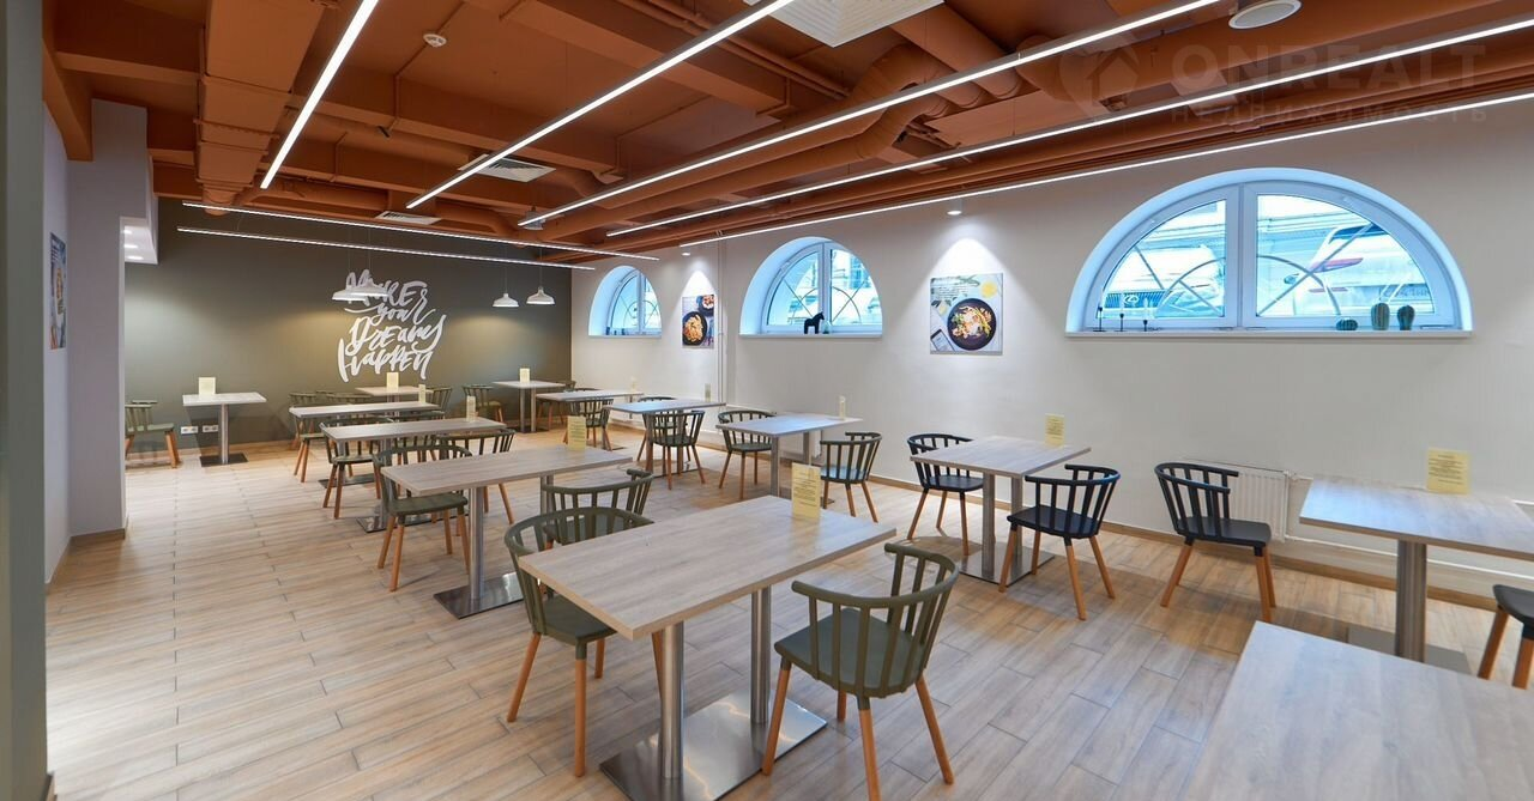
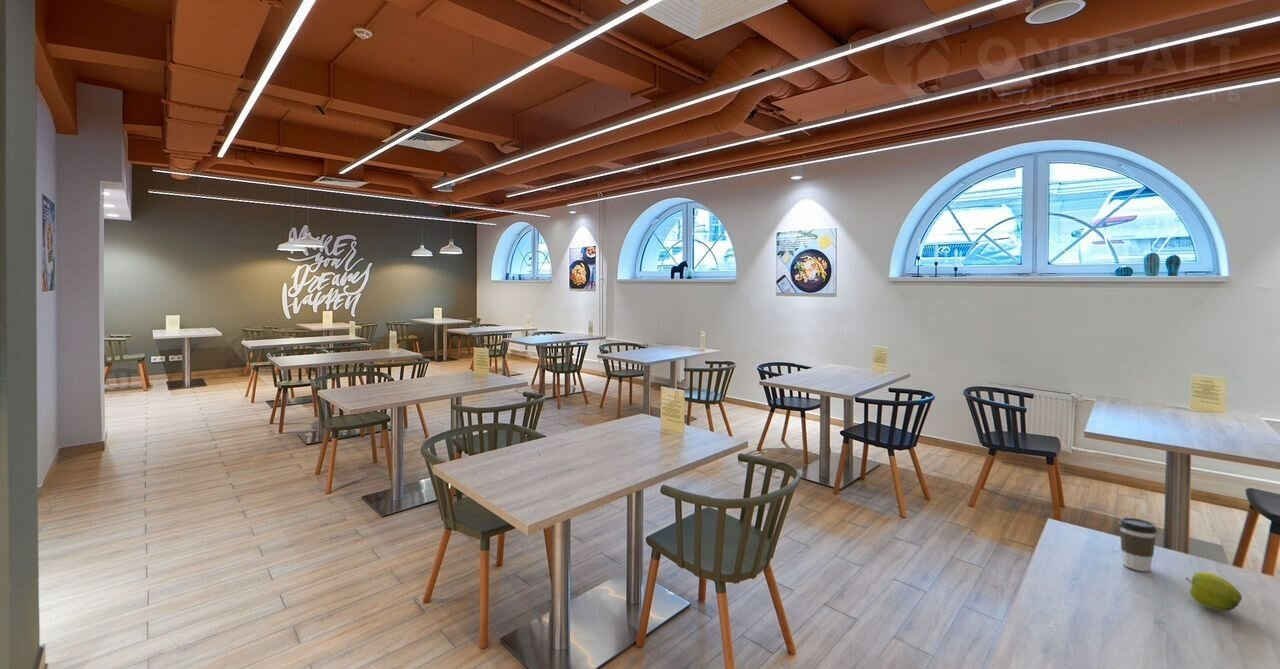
+ coffee cup (1137, 544)
+ apple (1213, 591)
